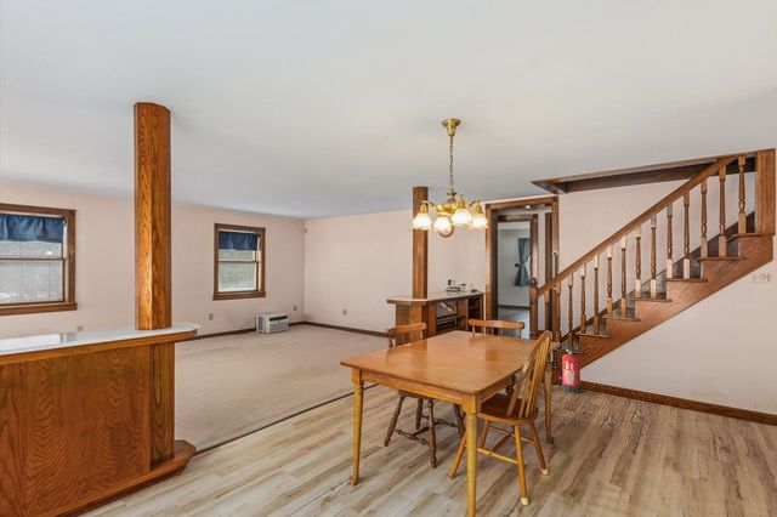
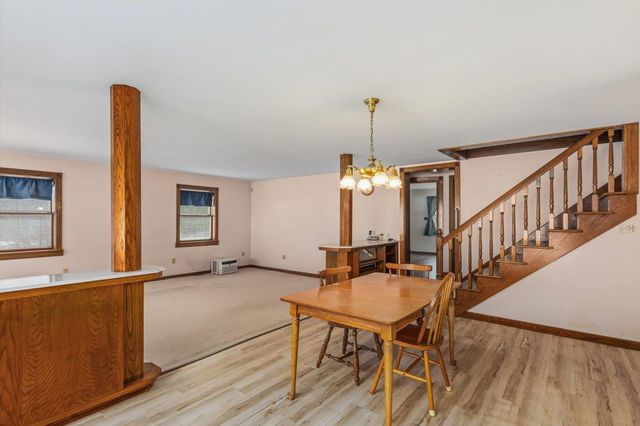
- fire extinguisher (568, 365)
